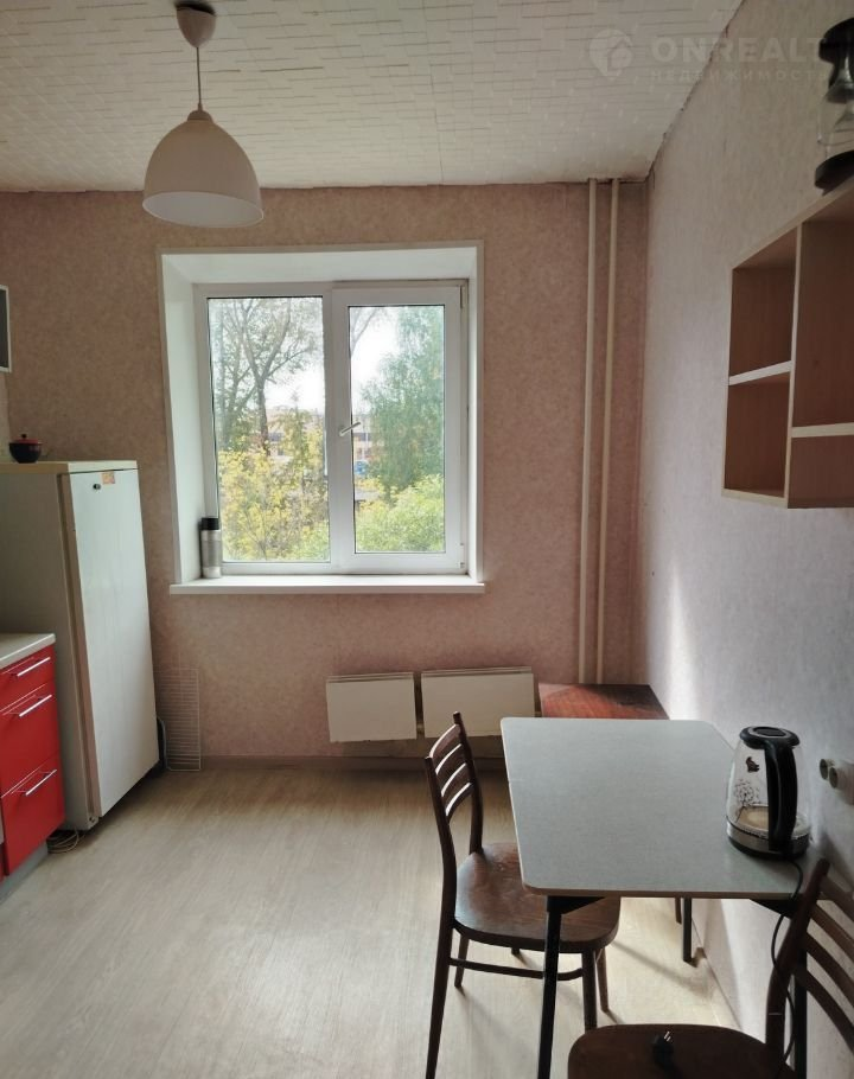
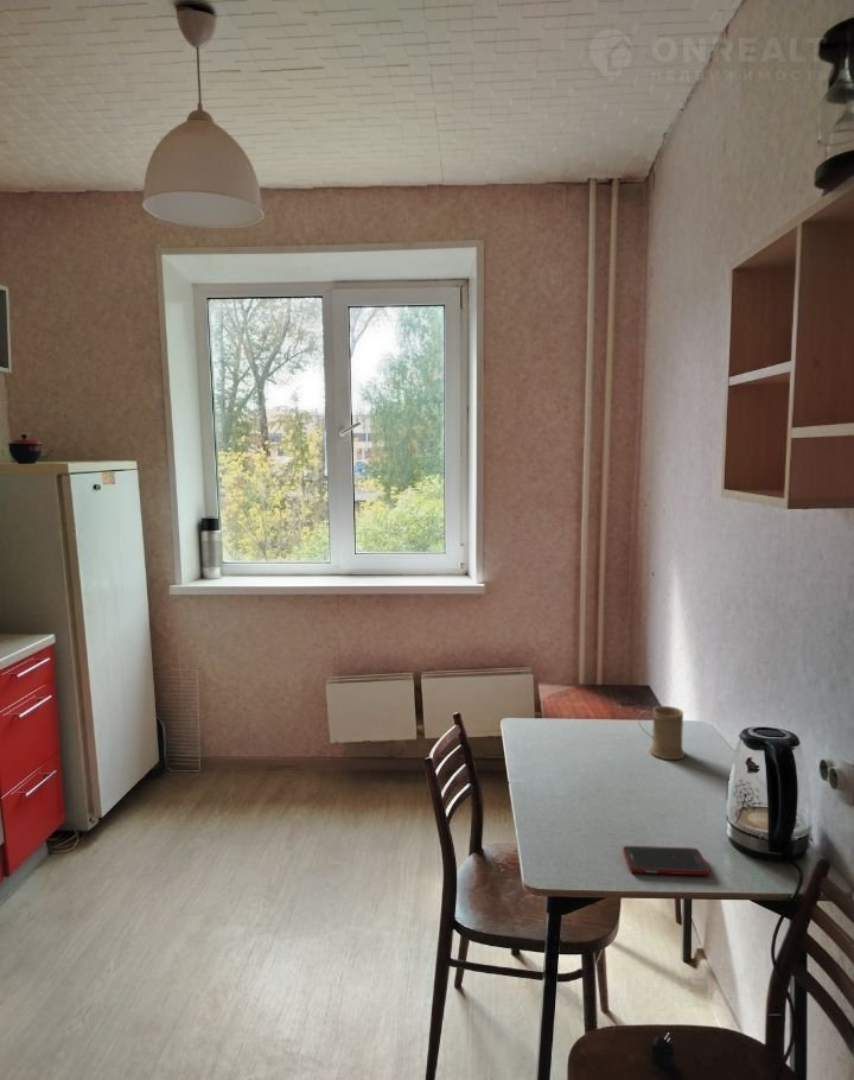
+ mug (661, 731)
+ cell phone (664, 860)
